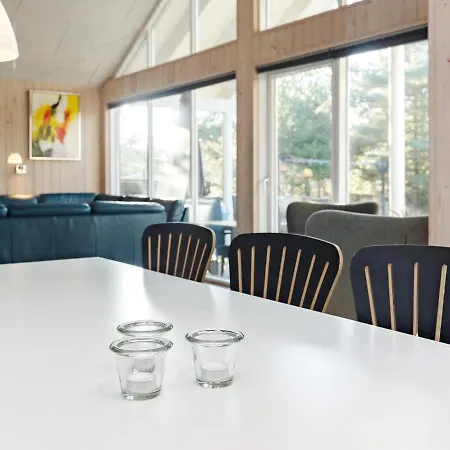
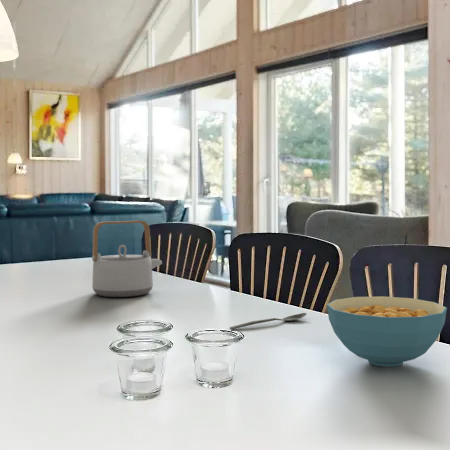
+ spoon (269, 320)
+ cereal bowl (385, 333)
+ teapot (127, 256)
